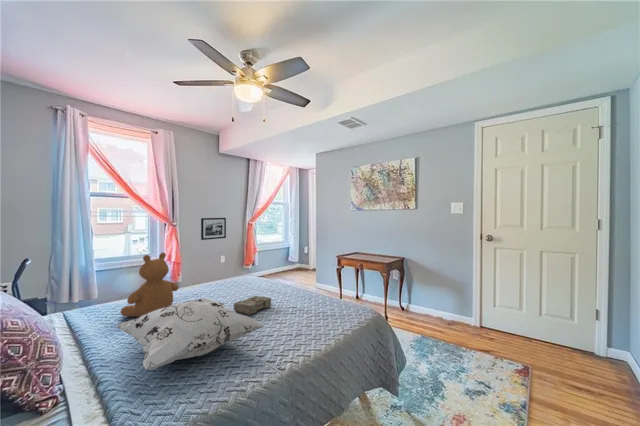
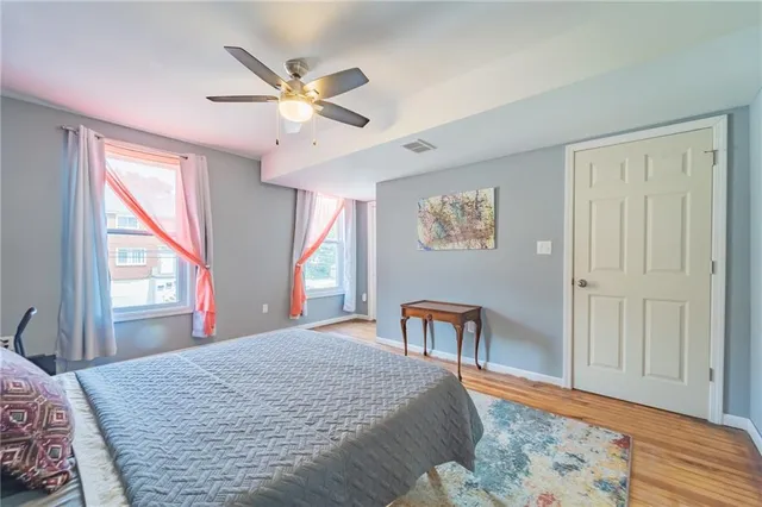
- teddy bear (148, 284)
- picture frame (213, 228)
- diary (251, 304)
- decorative pillow (191, 326)
